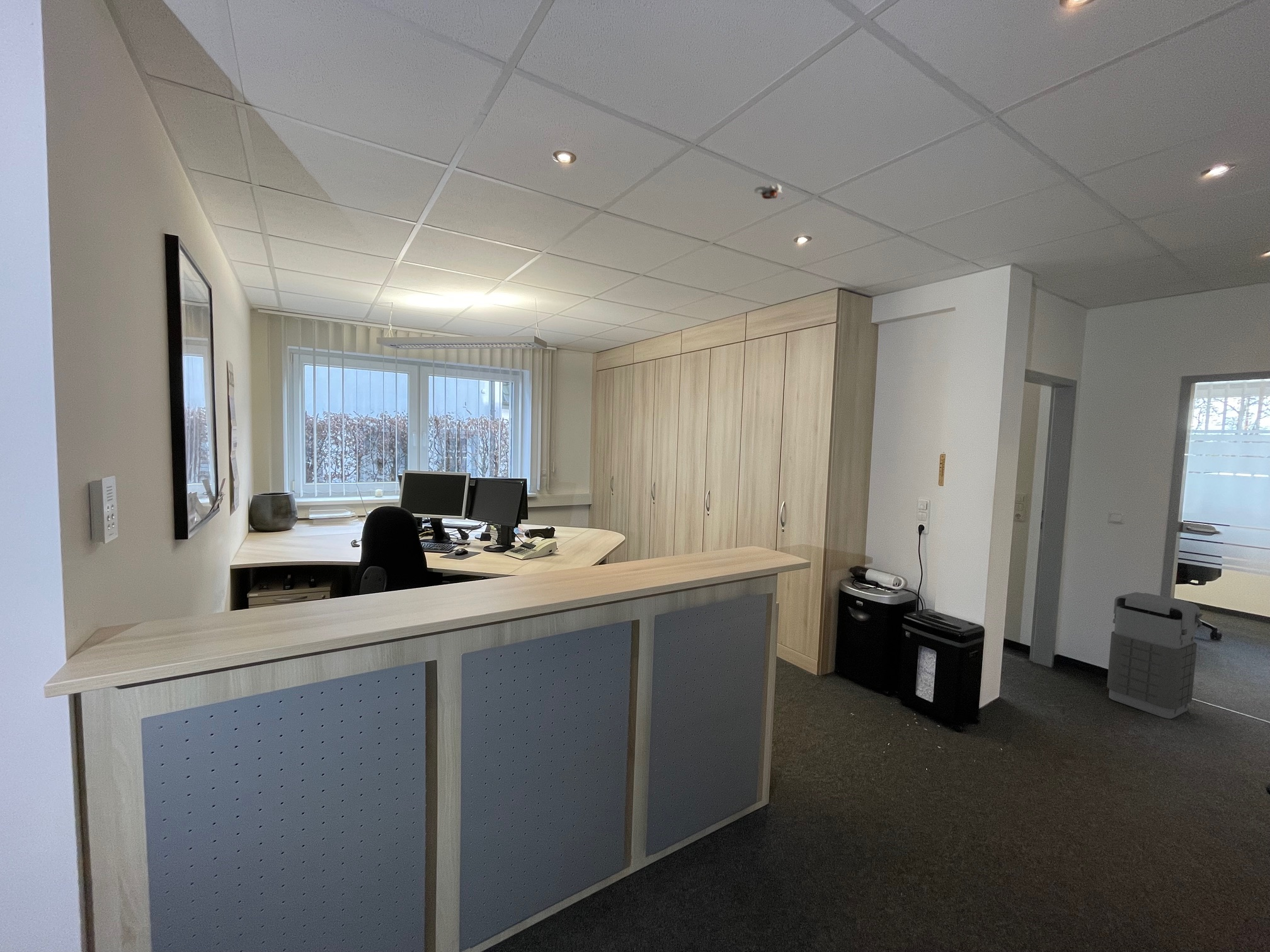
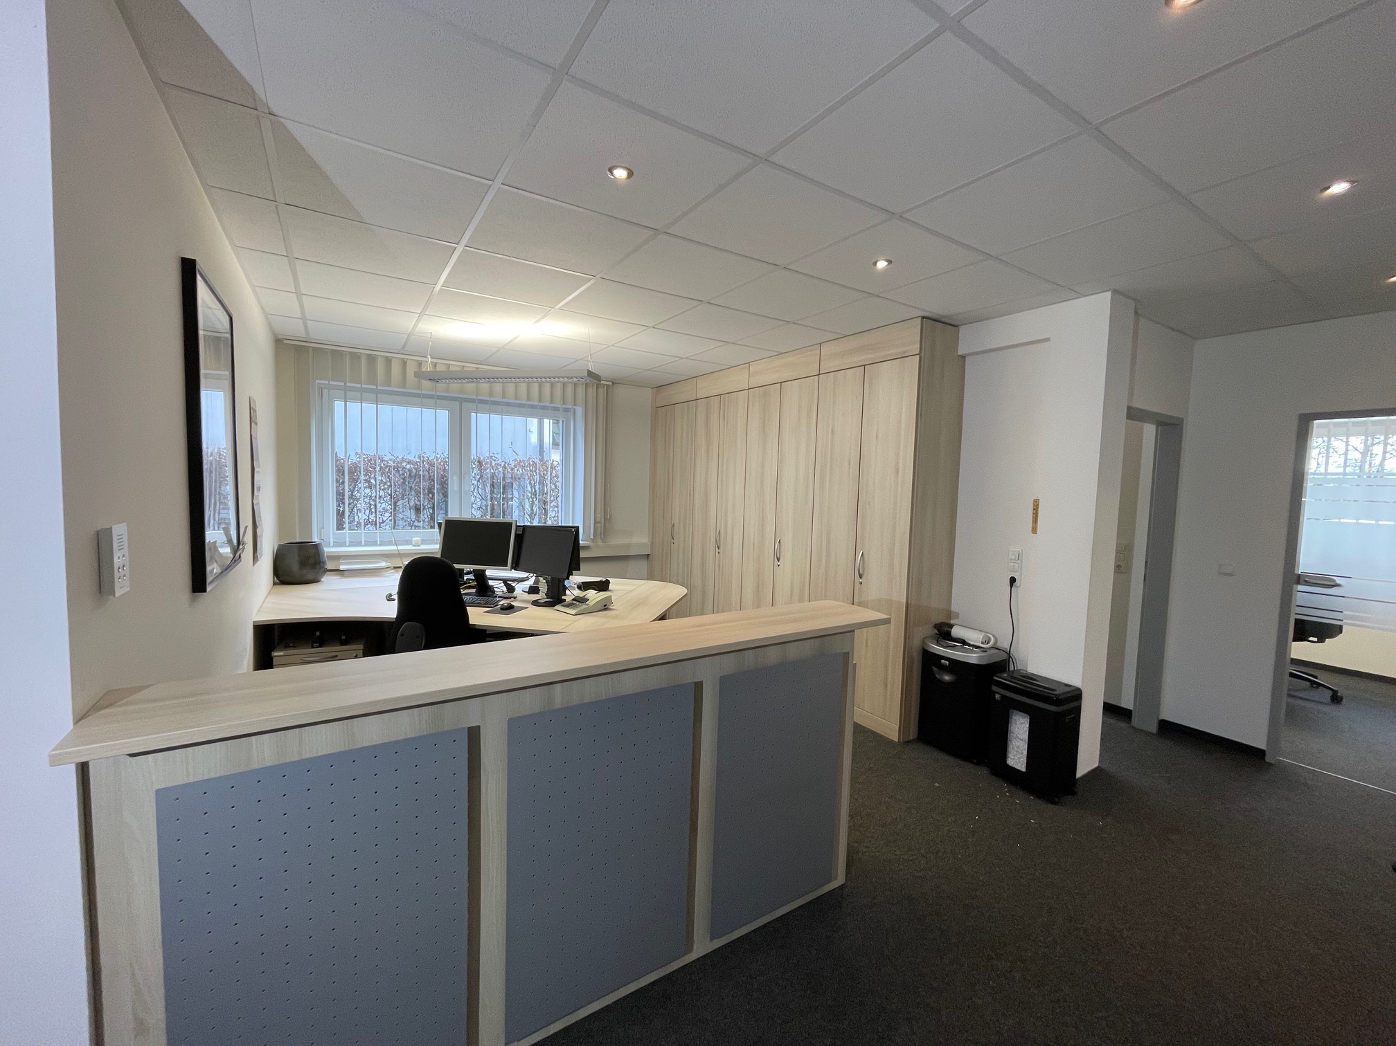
- smoke detector (769, 193)
- grenade (1151, 651)
